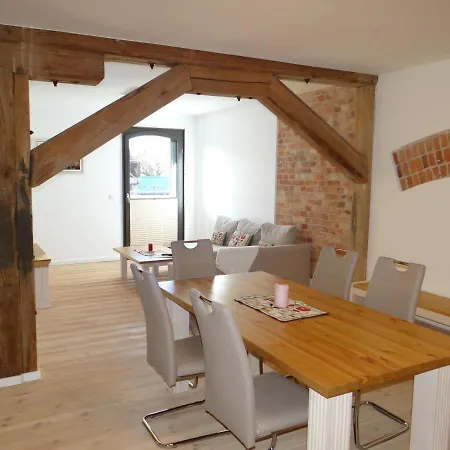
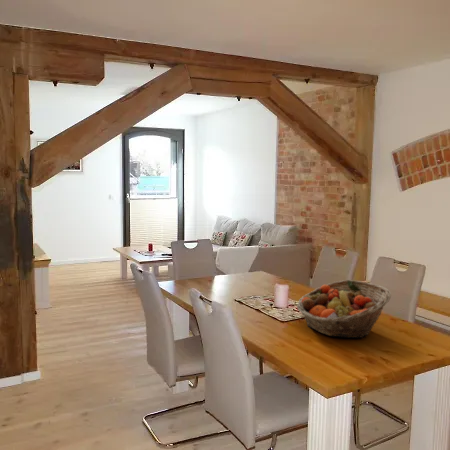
+ fruit basket (342, 306)
